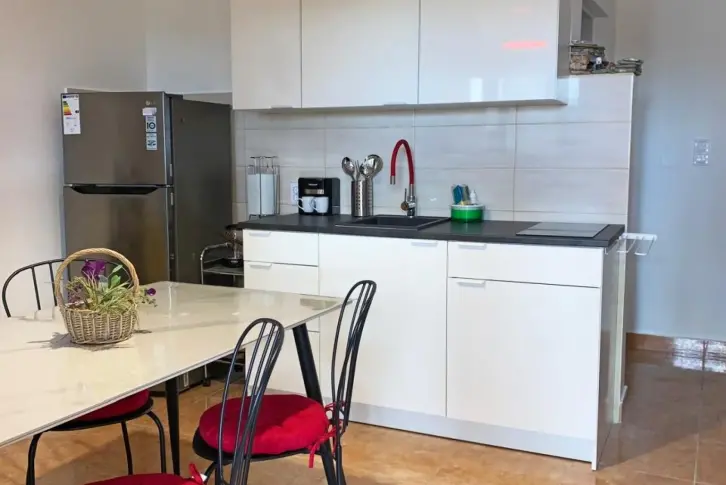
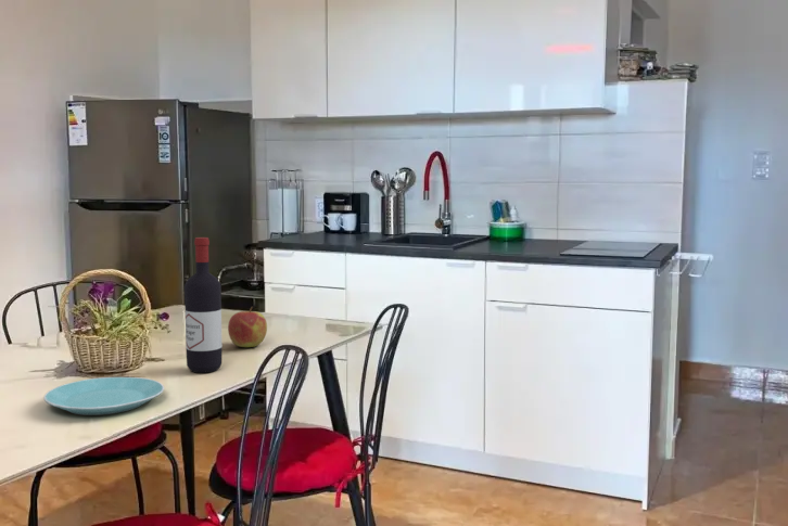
+ plate (105, 397)
+ apple (247, 326)
+ wine bottle (203, 304)
